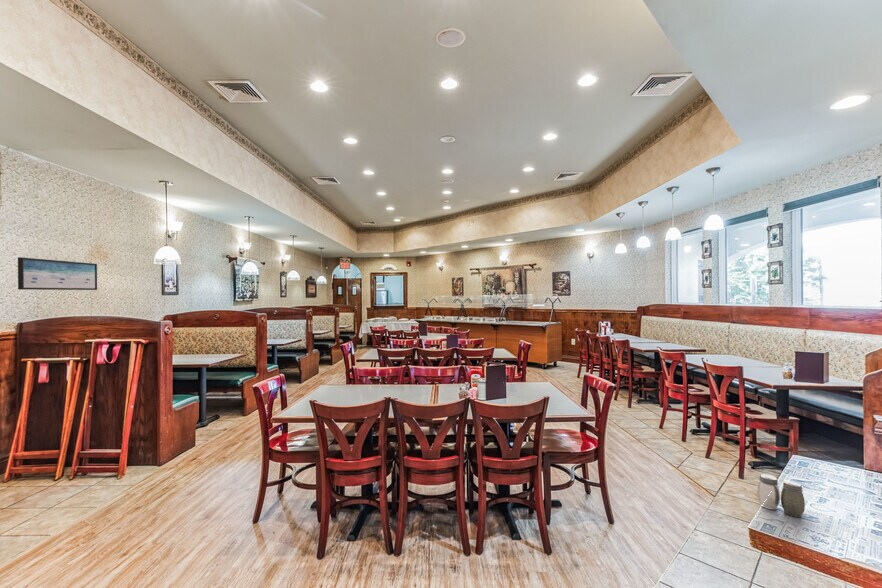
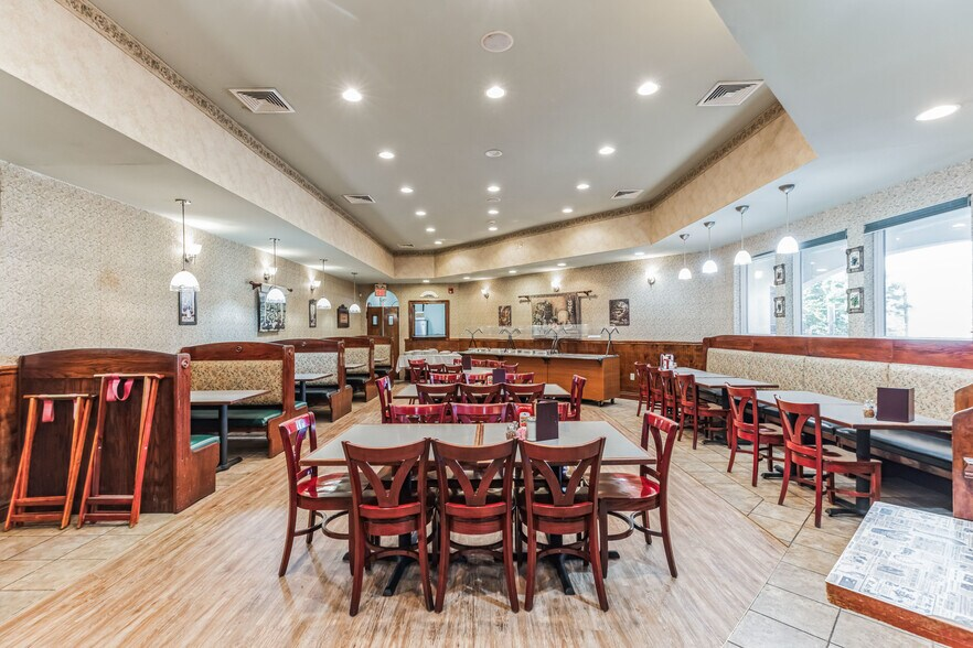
- wall art (61, 275)
- salt and pepper shaker (781, 494)
